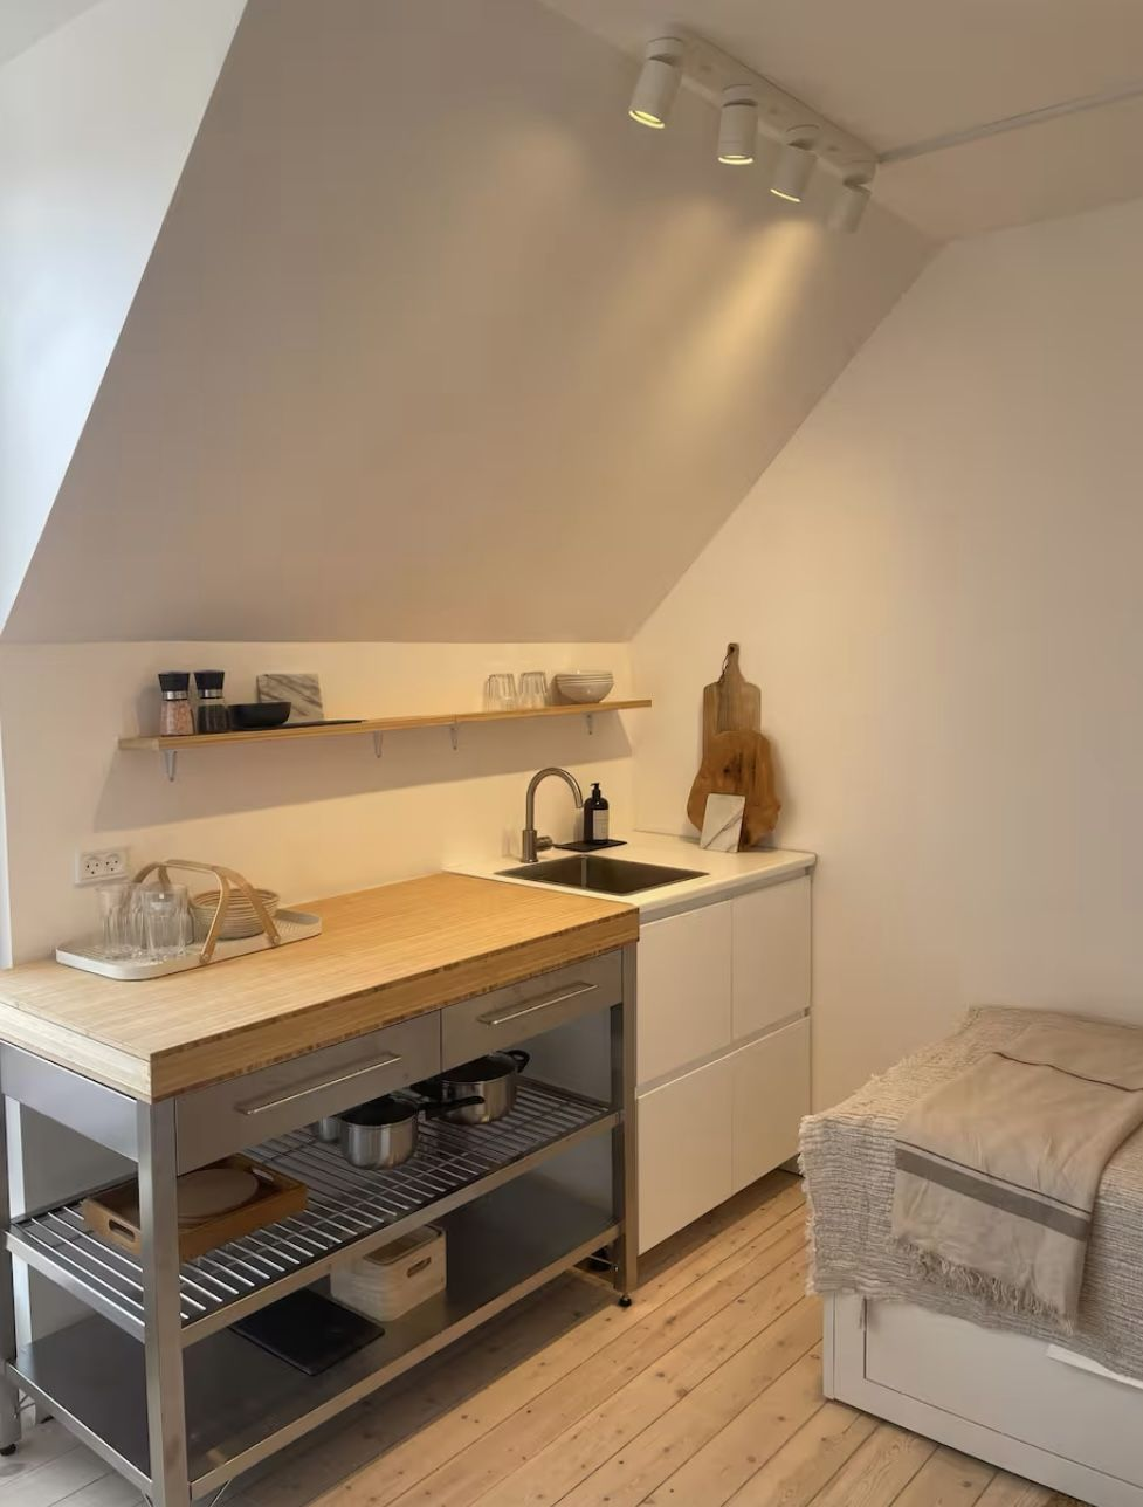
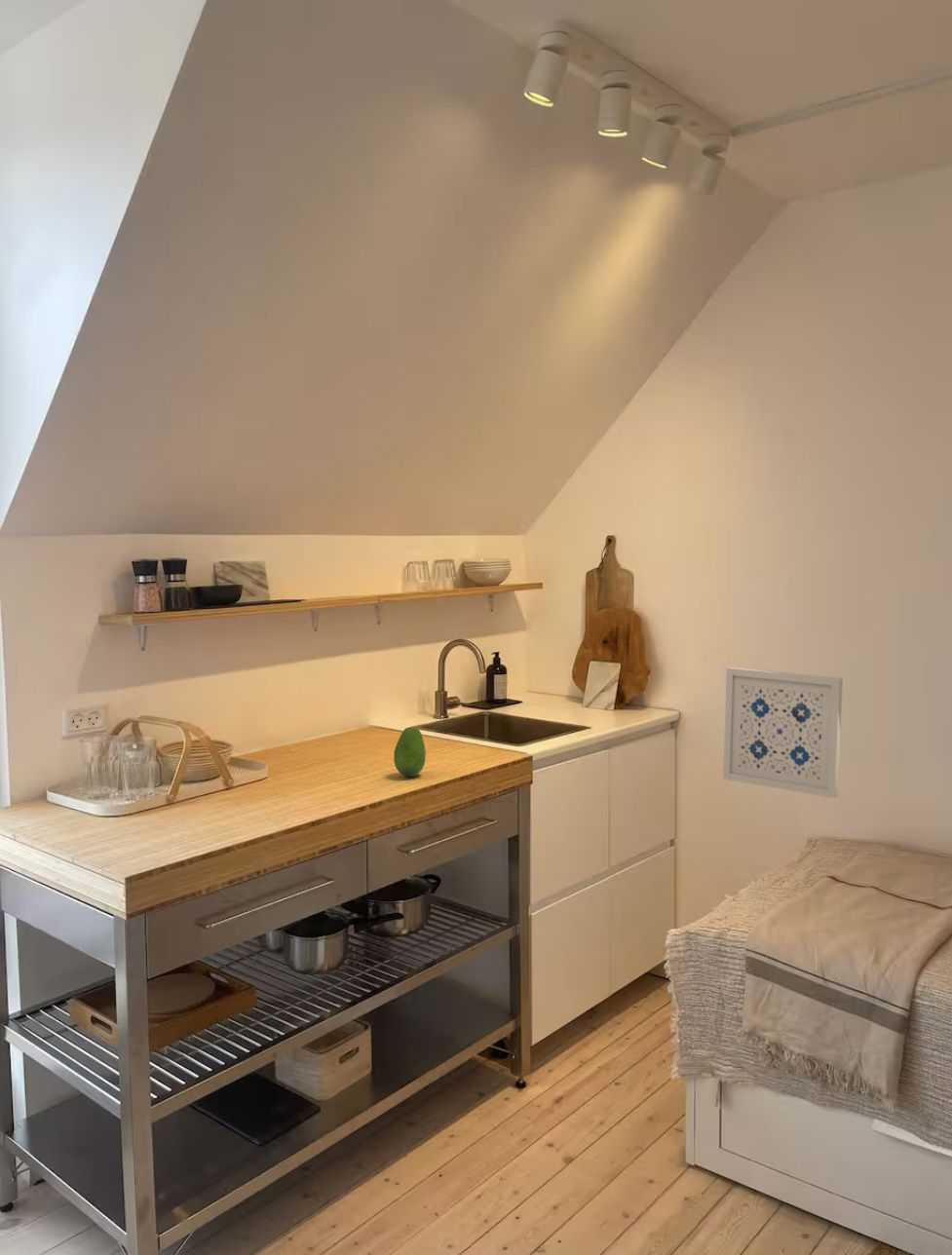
+ fruit (409, 751)
+ wall art (781, 730)
